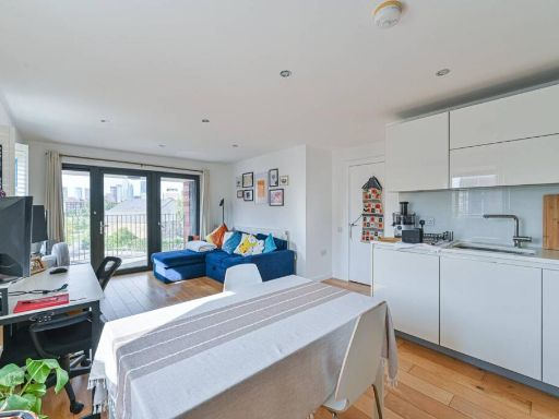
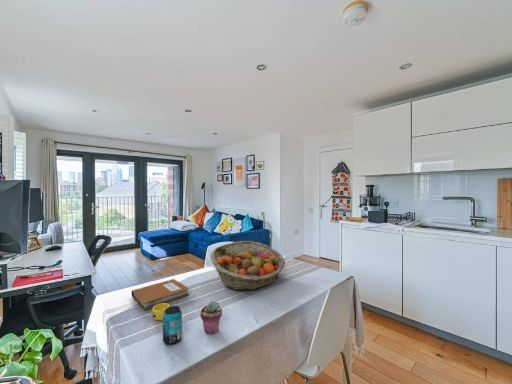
+ fruit basket (248, 263)
+ potted succulent (211, 315)
+ notebook (161, 291)
+ cup (161, 312)
+ beverage can (172, 324)
